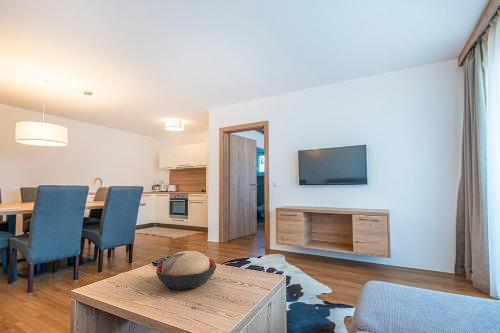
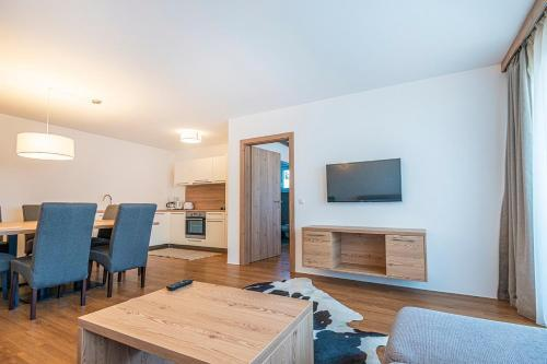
- decorative bowl (186, 267)
